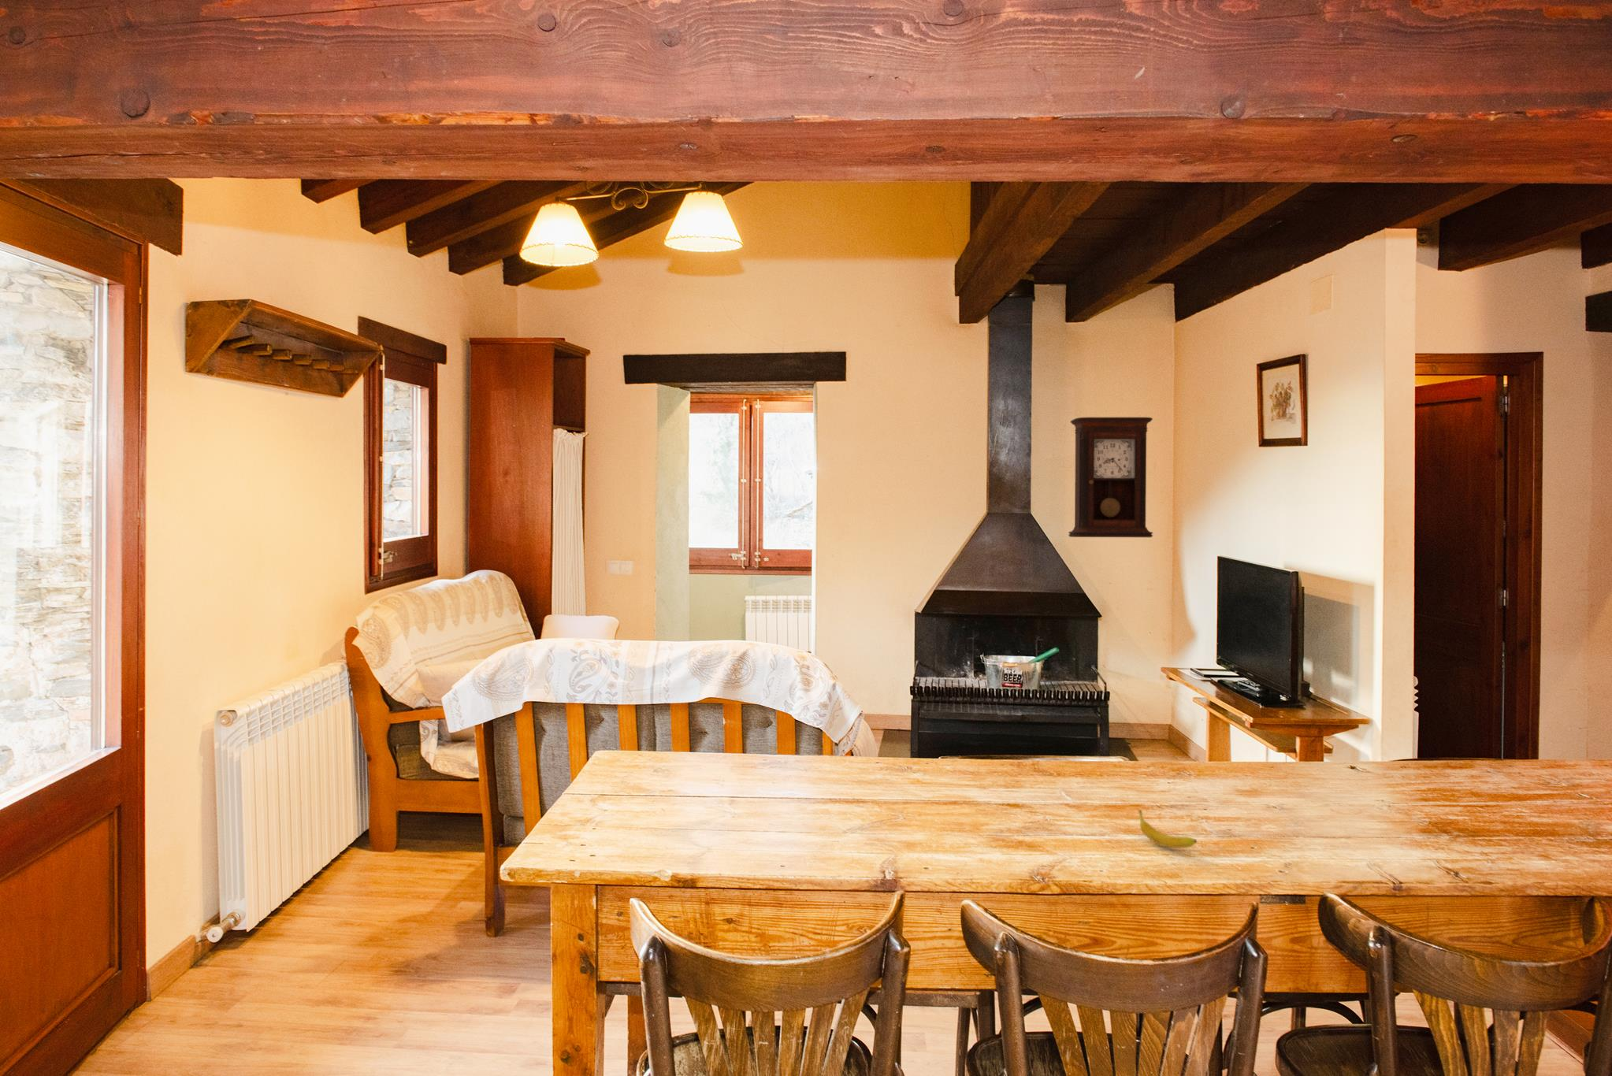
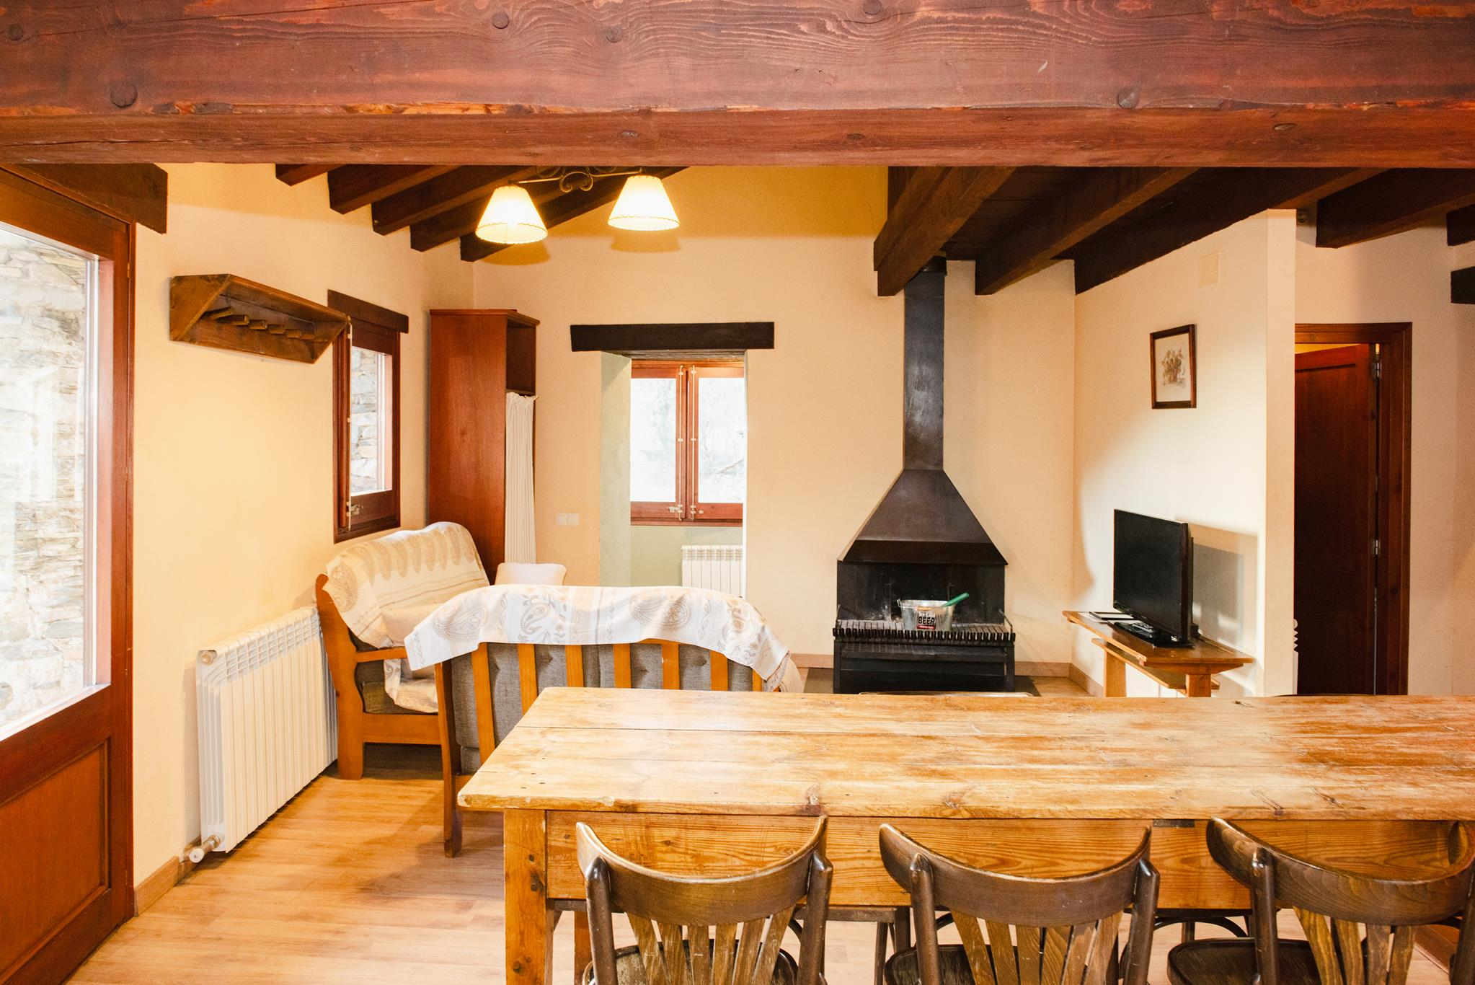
- fruit (1165, 835)
- pendulum clock (1111, 477)
